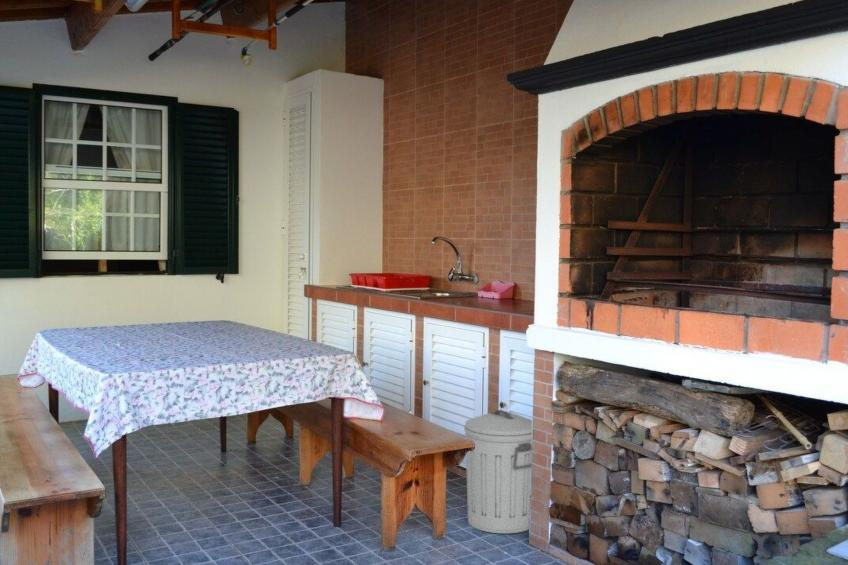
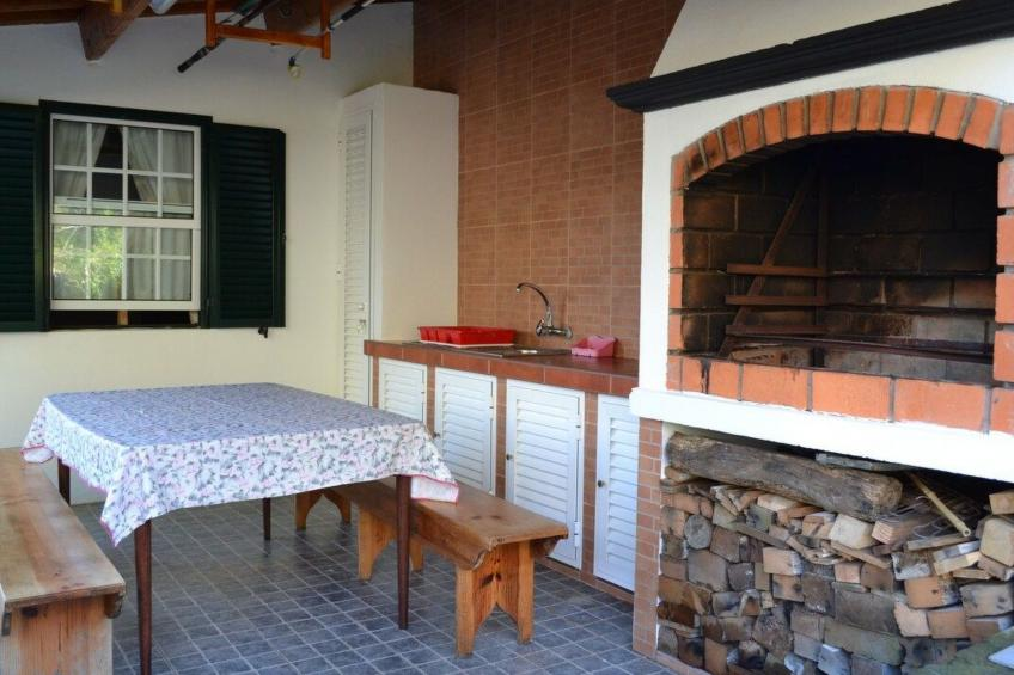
- trash can (501, 466)
